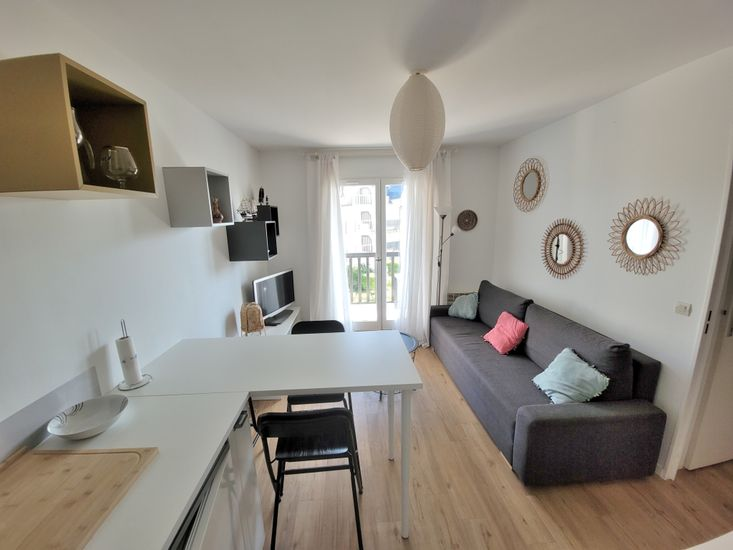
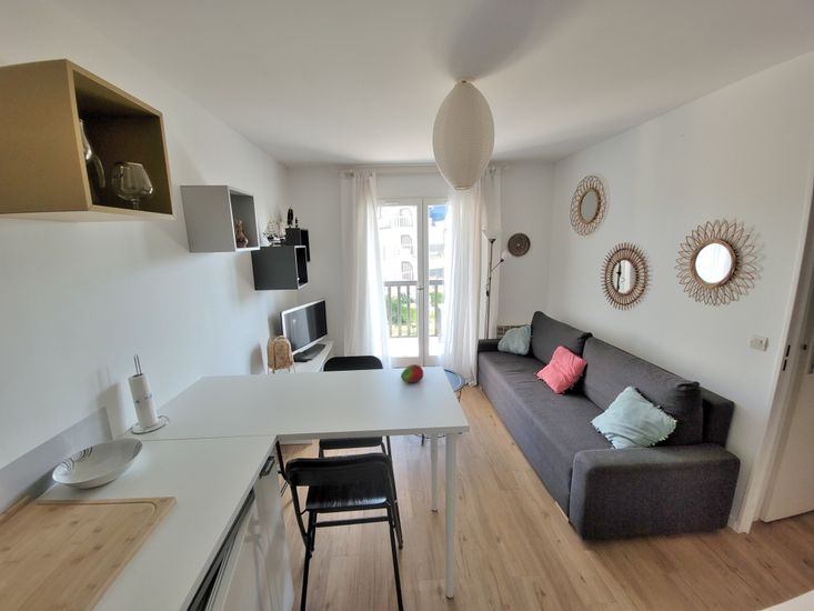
+ fruit (412, 373)
